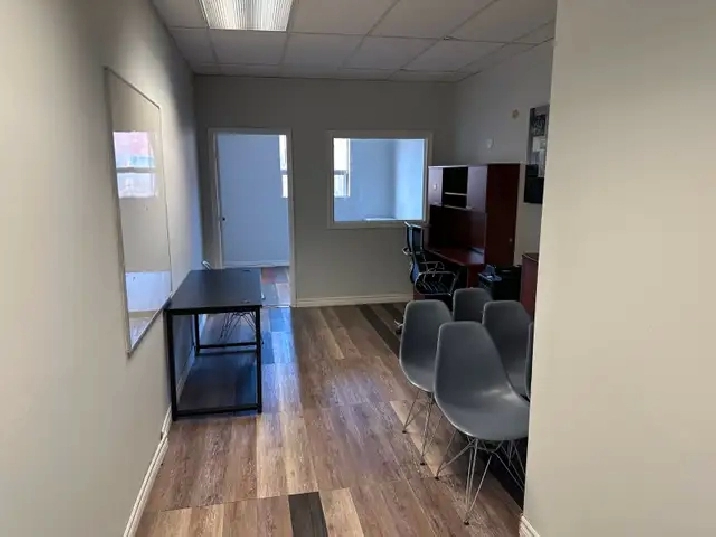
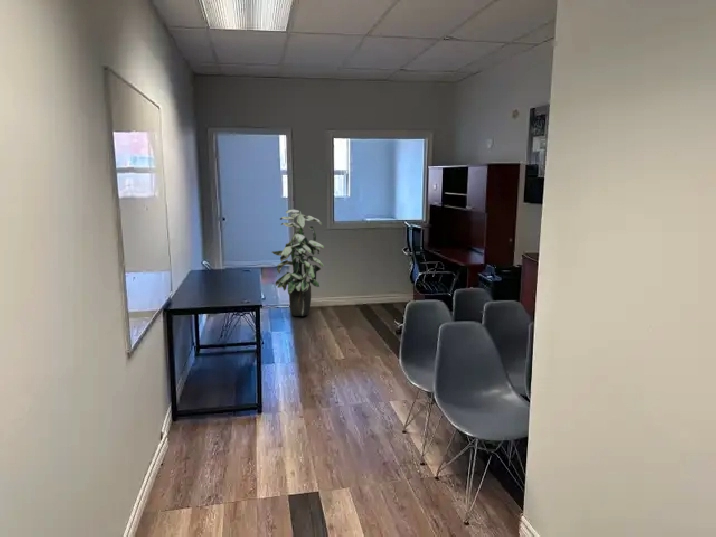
+ indoor plant (297, 262)
